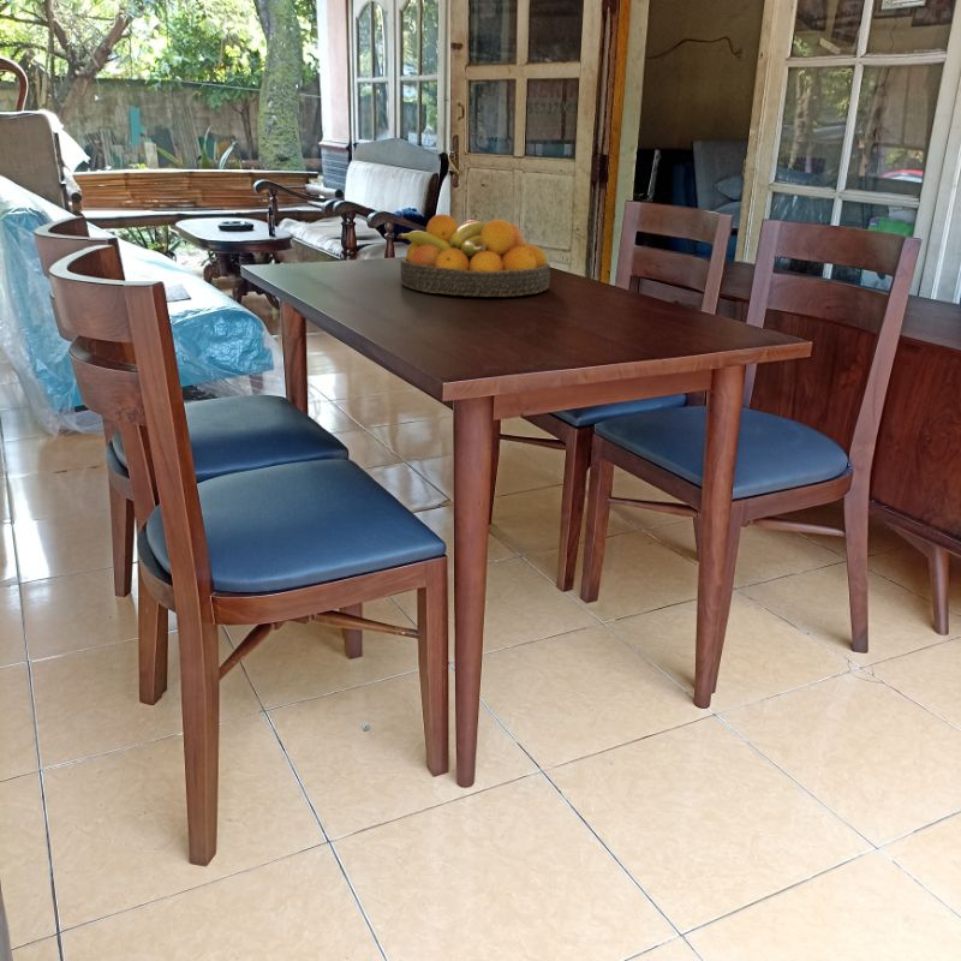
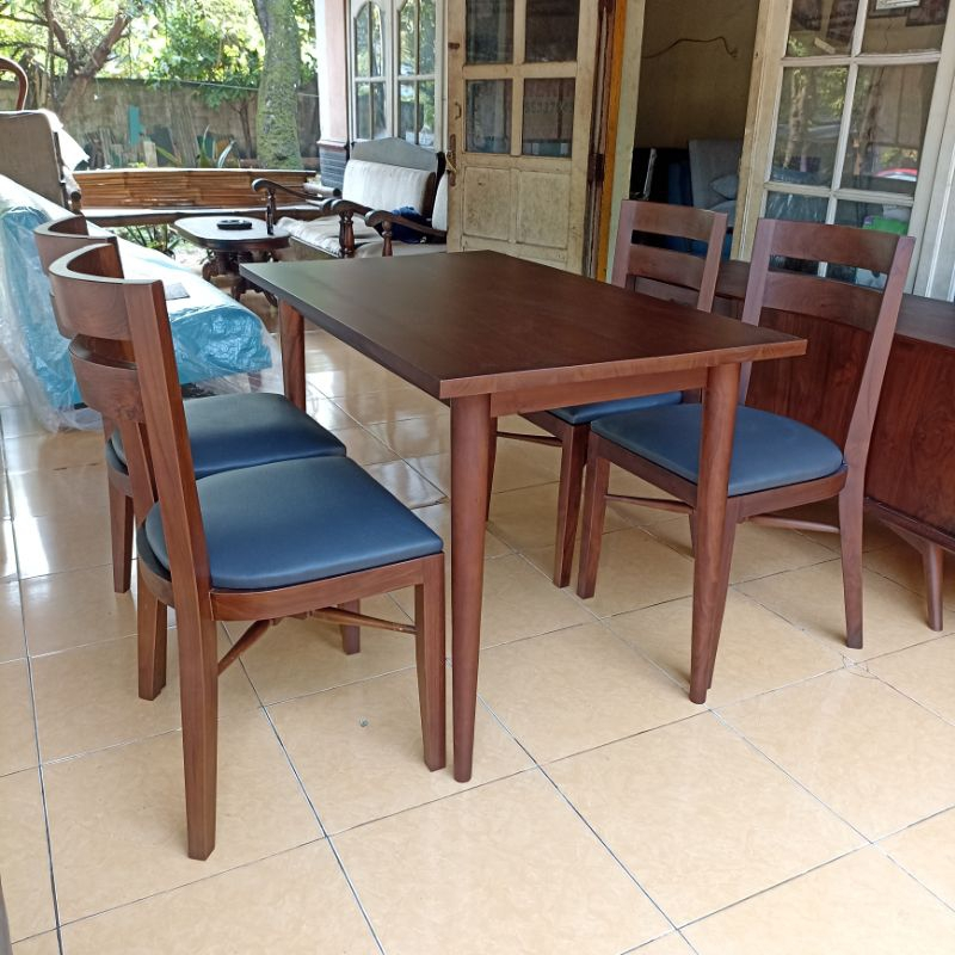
- fruit bowl (476, 251)
